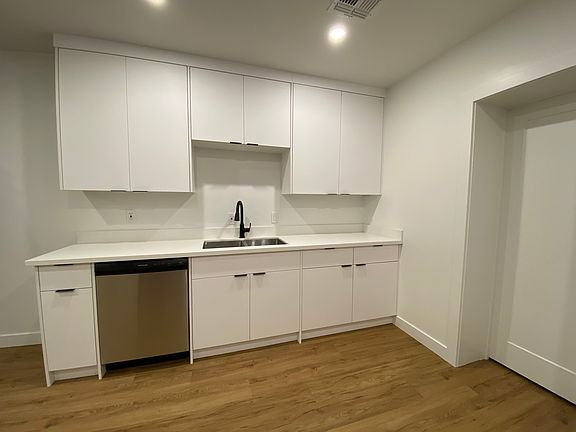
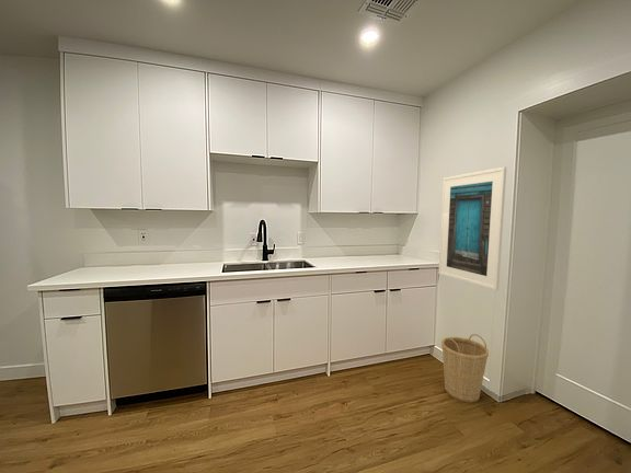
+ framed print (468, 228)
+ basket (462, 364)
